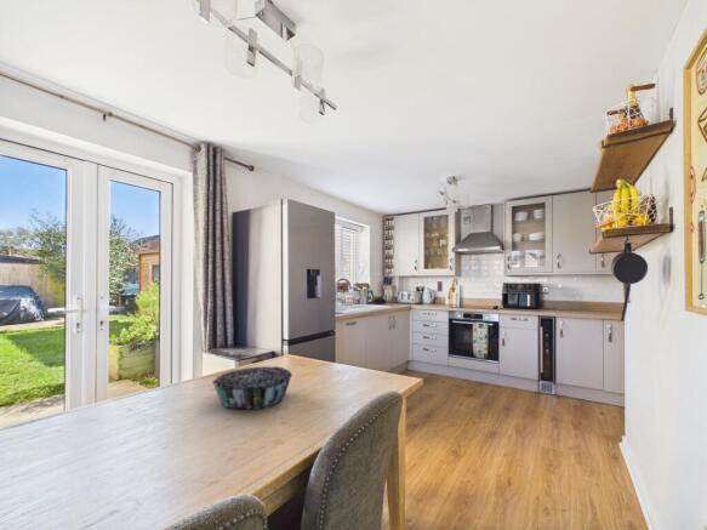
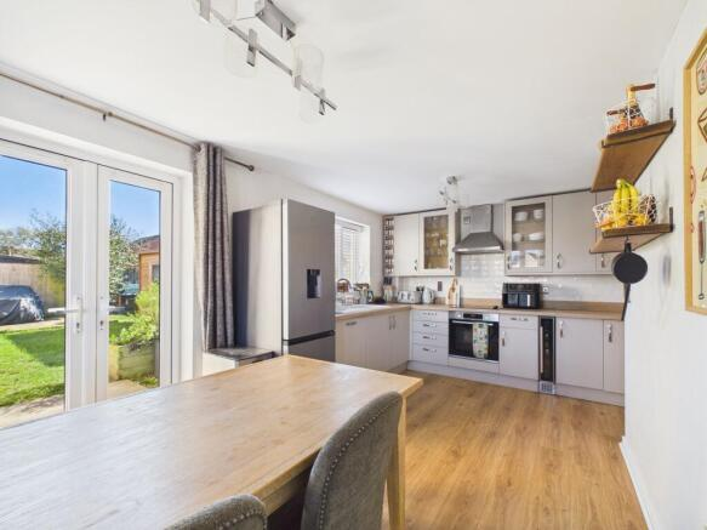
- decorative bowl (253, 387)
